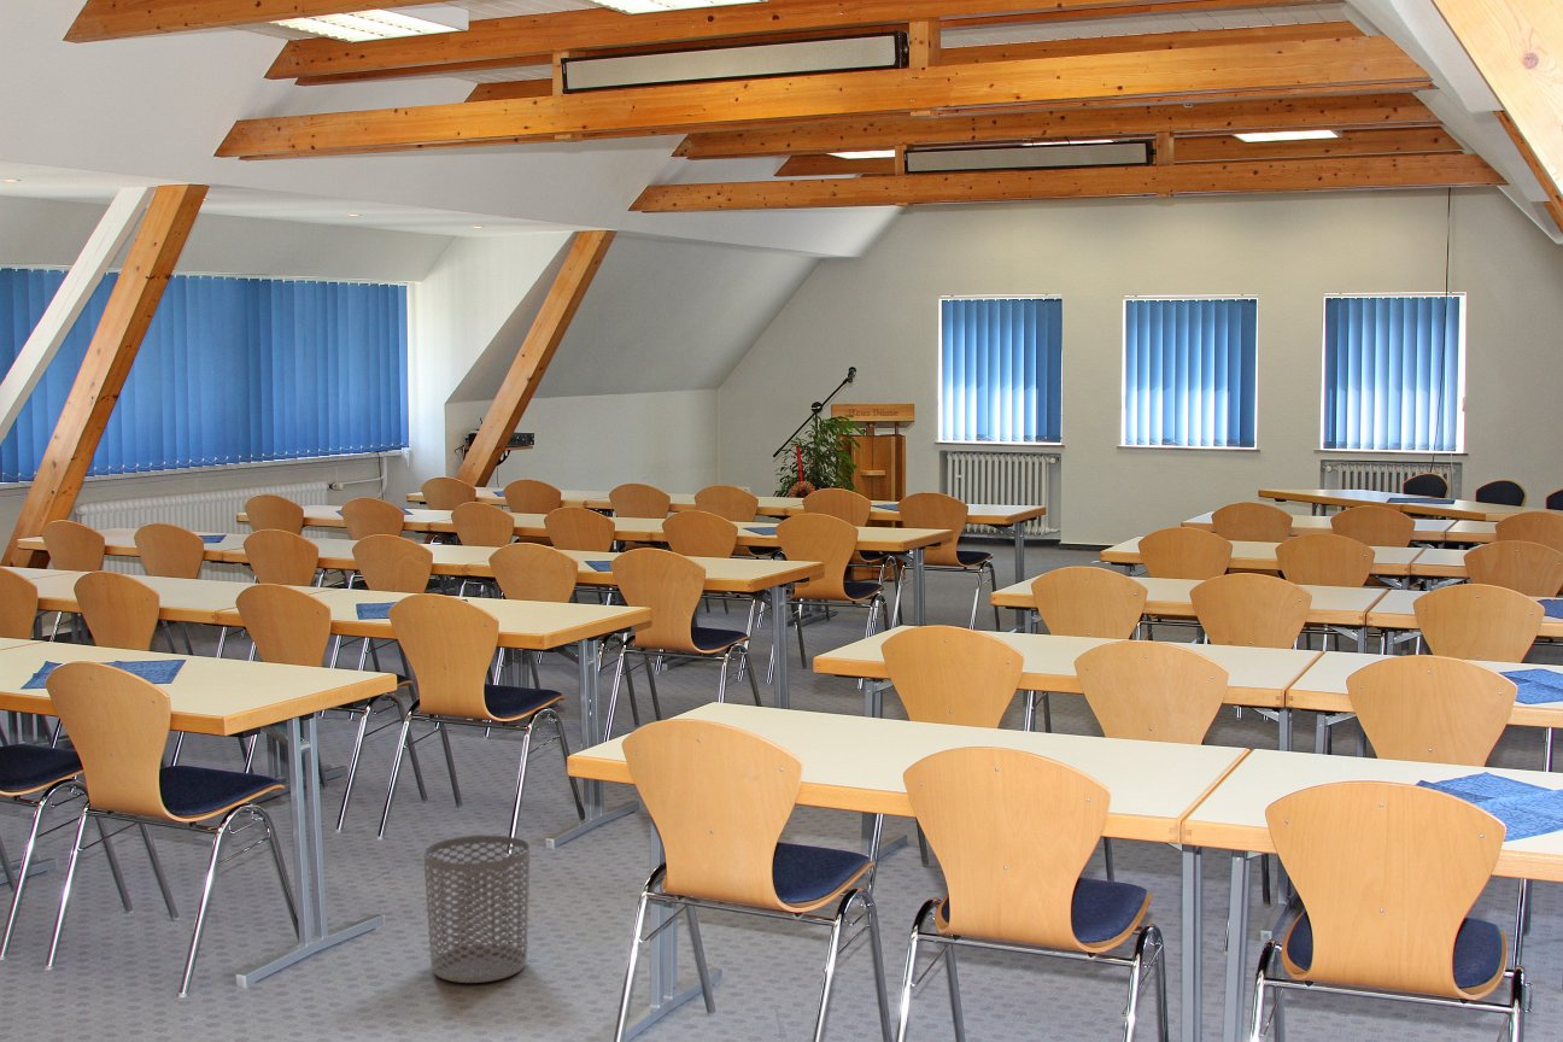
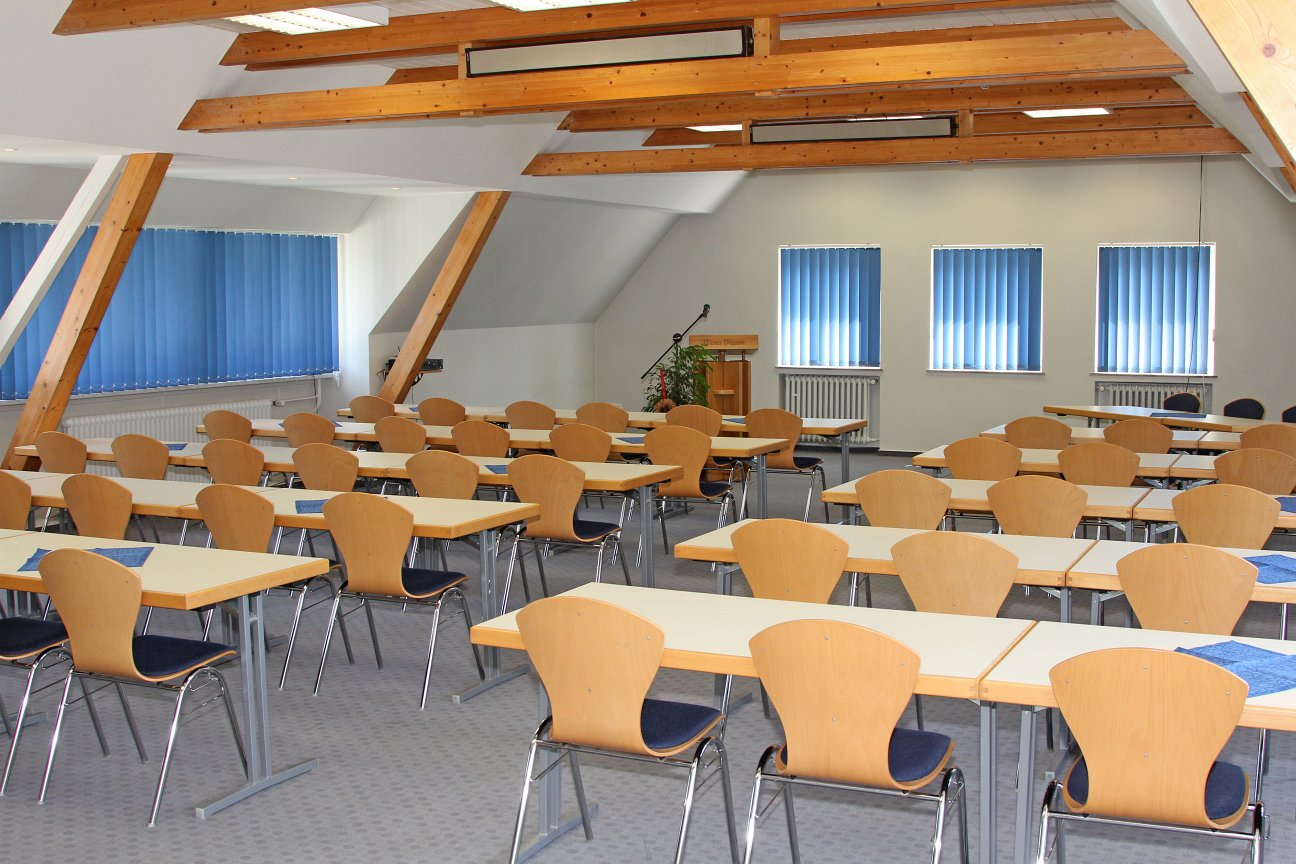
- waste bin (478, 907)
